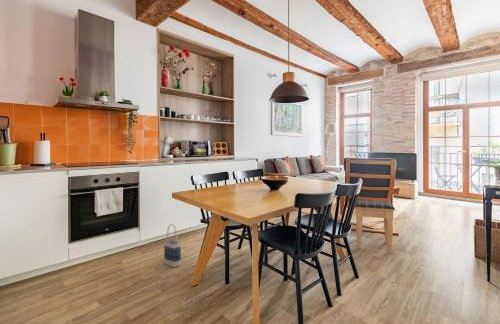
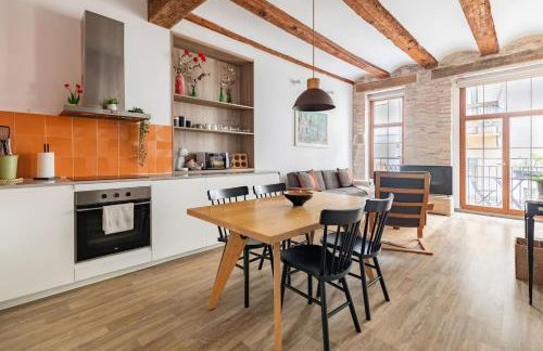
- footstool (375, 217)
- bag (172, 244)
